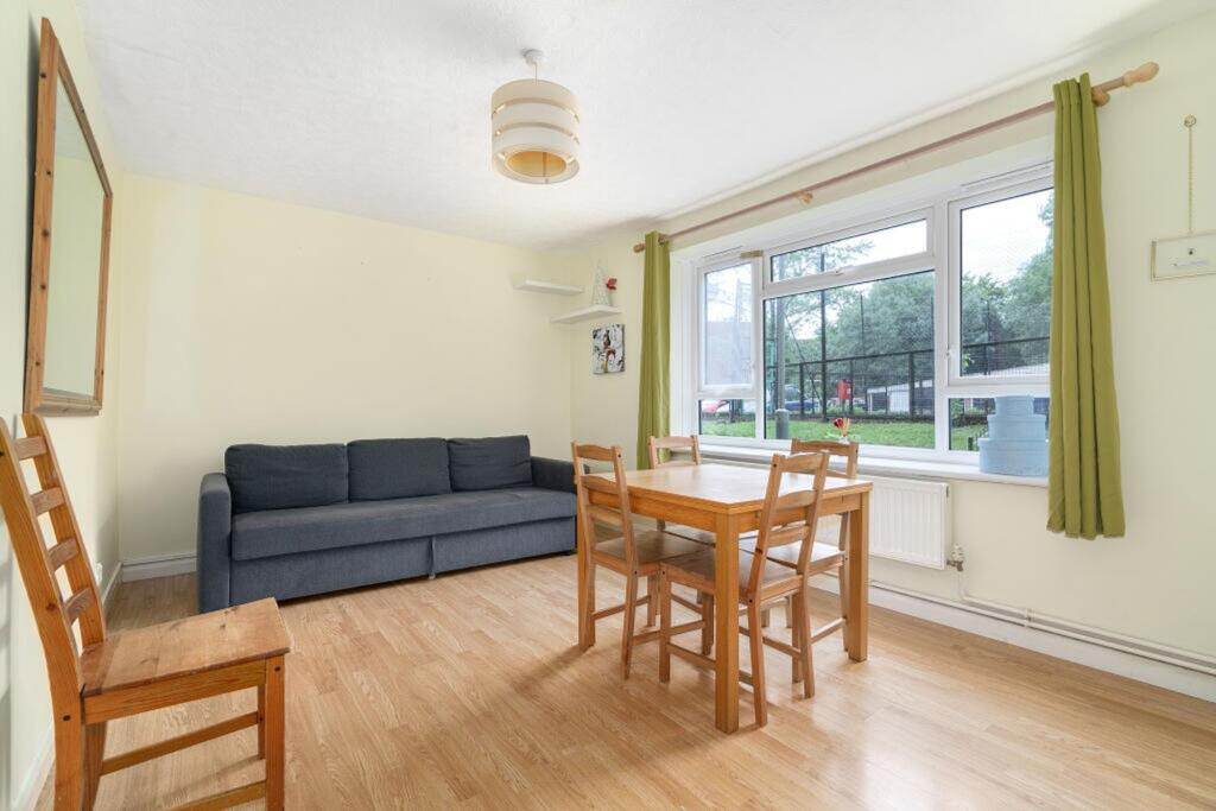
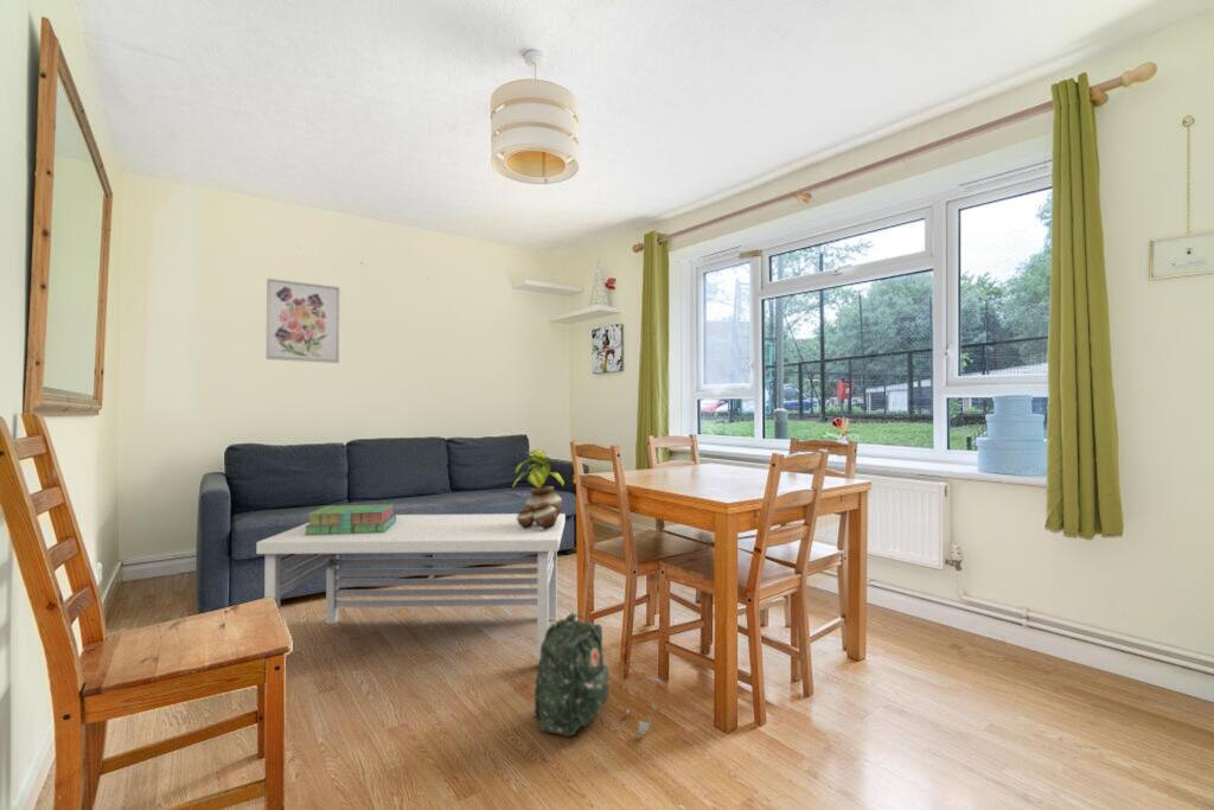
+ potted plant (537, 486)
+ backpack (590, 662)
+ coffee table (429, 583)
+ wall art (304, 321)
+ stack of books (352, 517)
